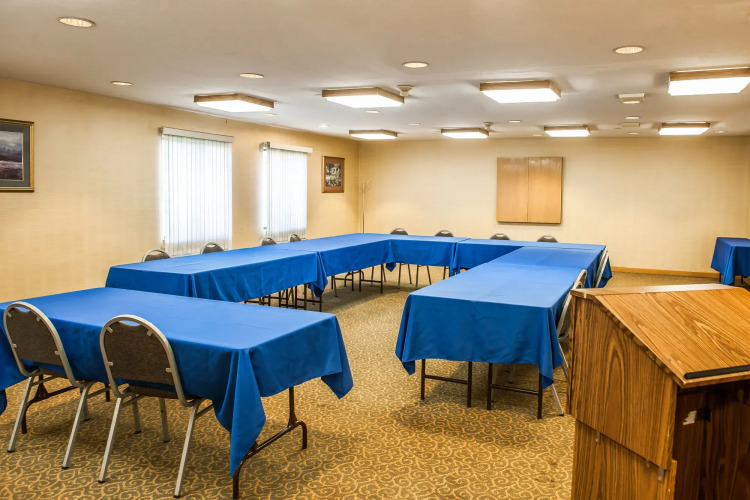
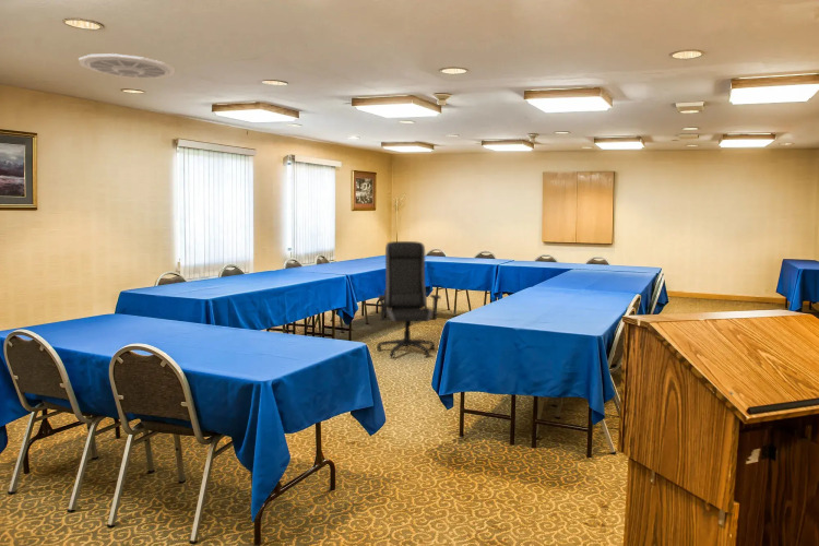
+ ceiling vent (128, 69)
+ office chair (406, 297)
